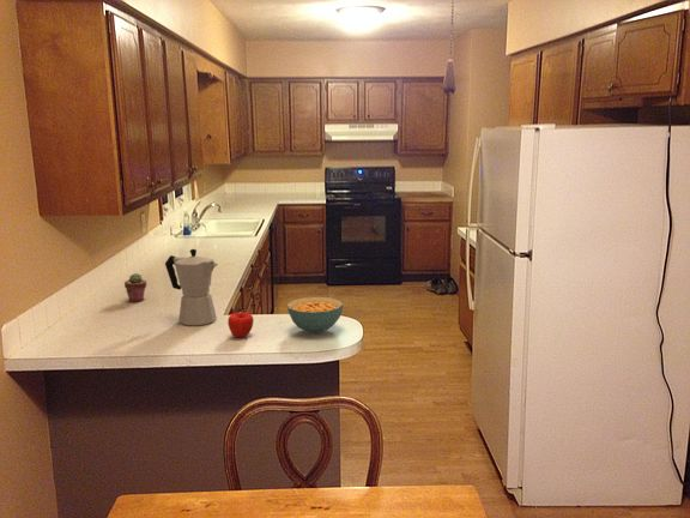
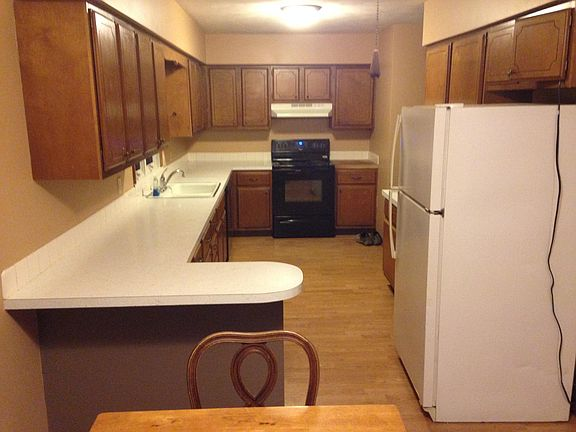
- cereal bowl (315, 317)
- apple (241, 325)
- potted succulent (135, 287)
- moka pot (192, 284)
